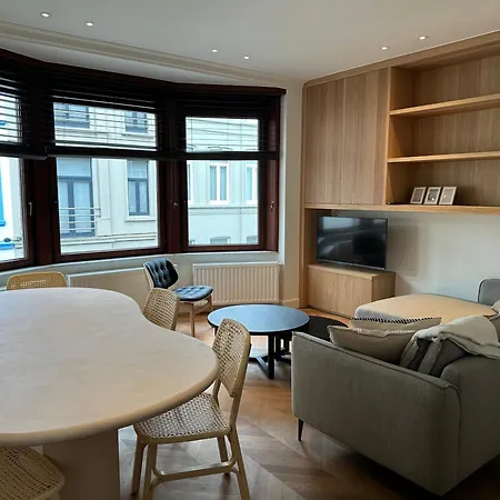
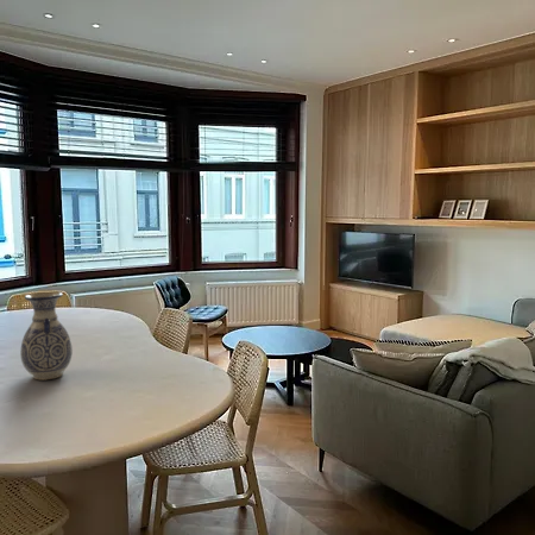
+ vase (45, 335)
